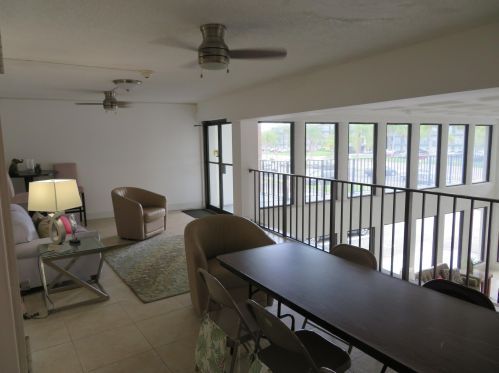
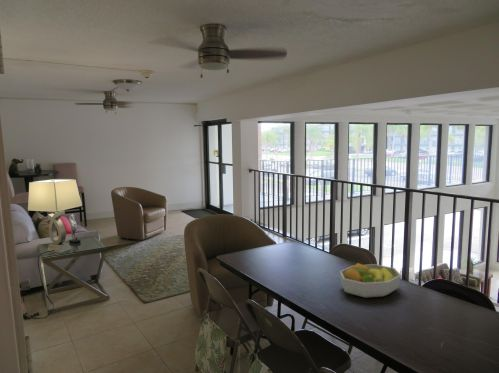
+ fruit bowl (369, 277)
